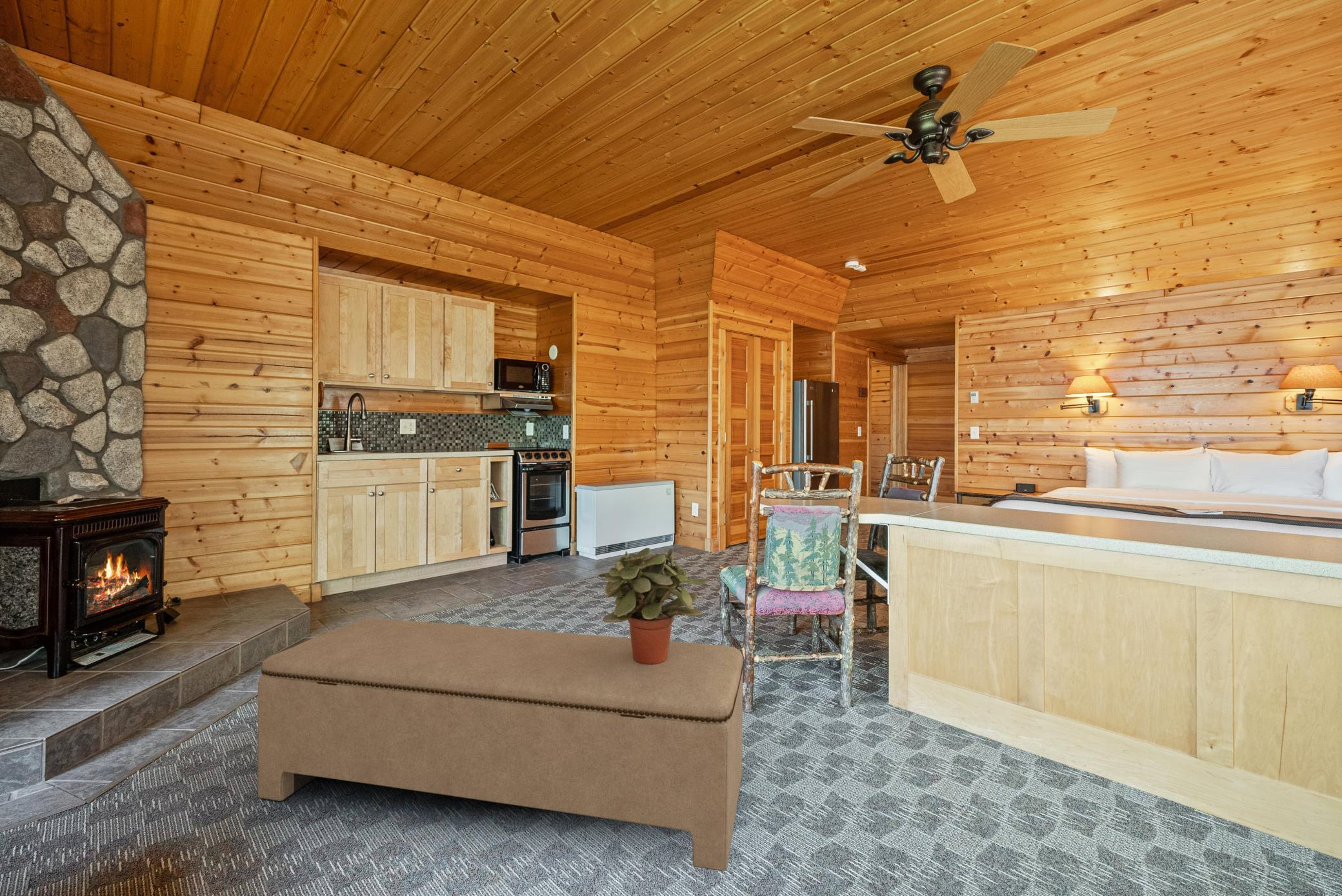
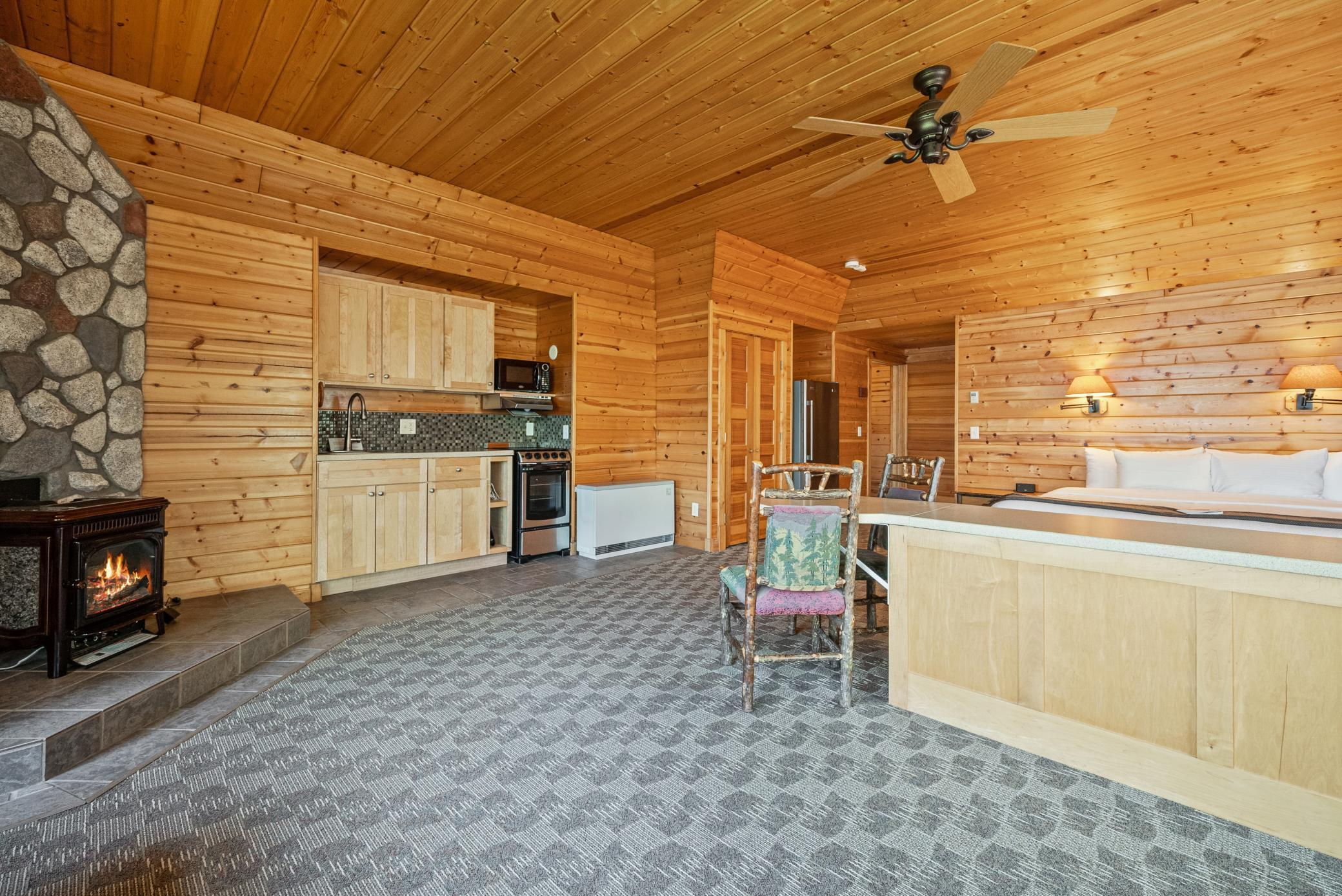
- potted plant (652, 601)
- bench (509, 717)
